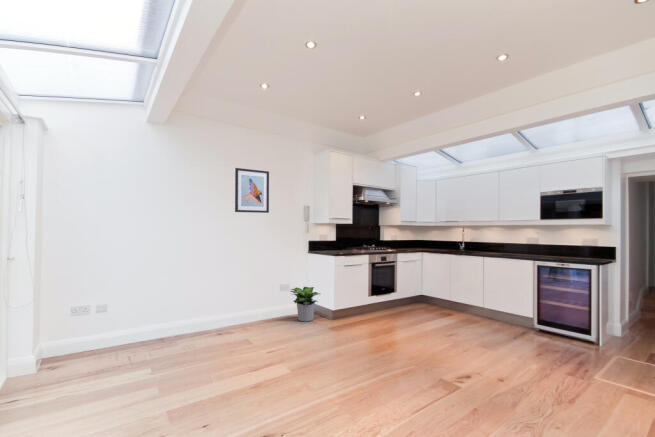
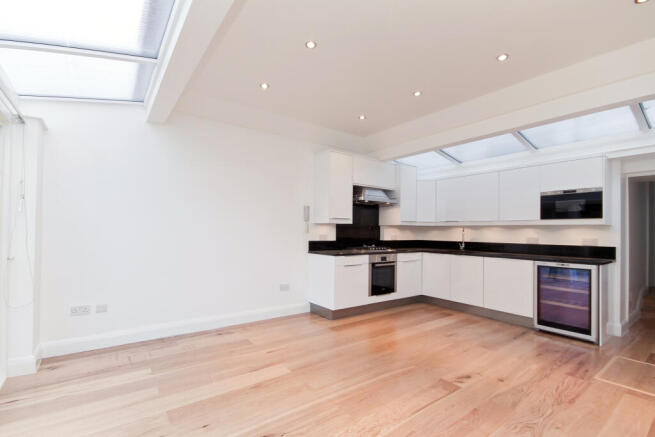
- wall art (252, 191)
- potted plant (306, 304)
